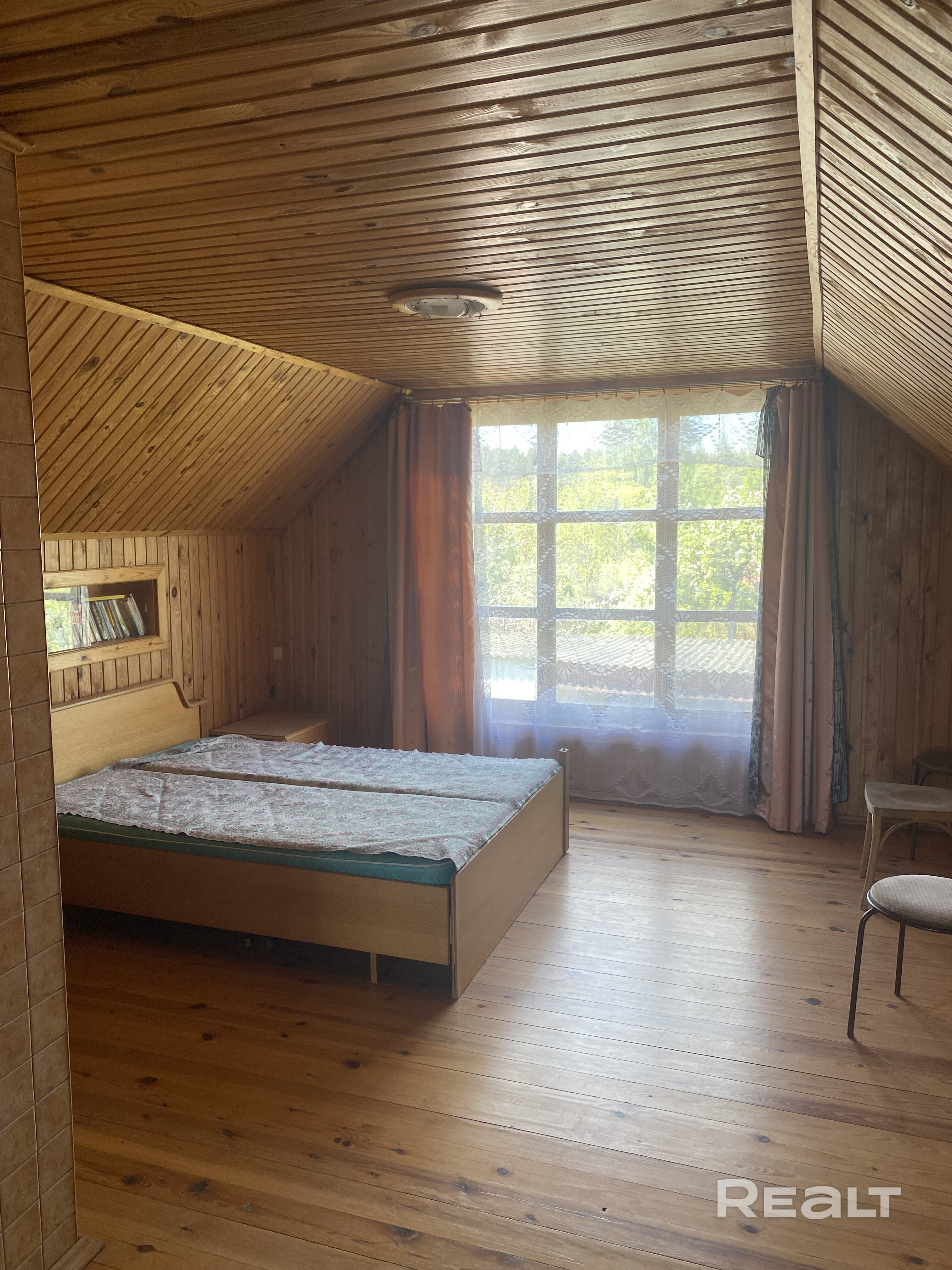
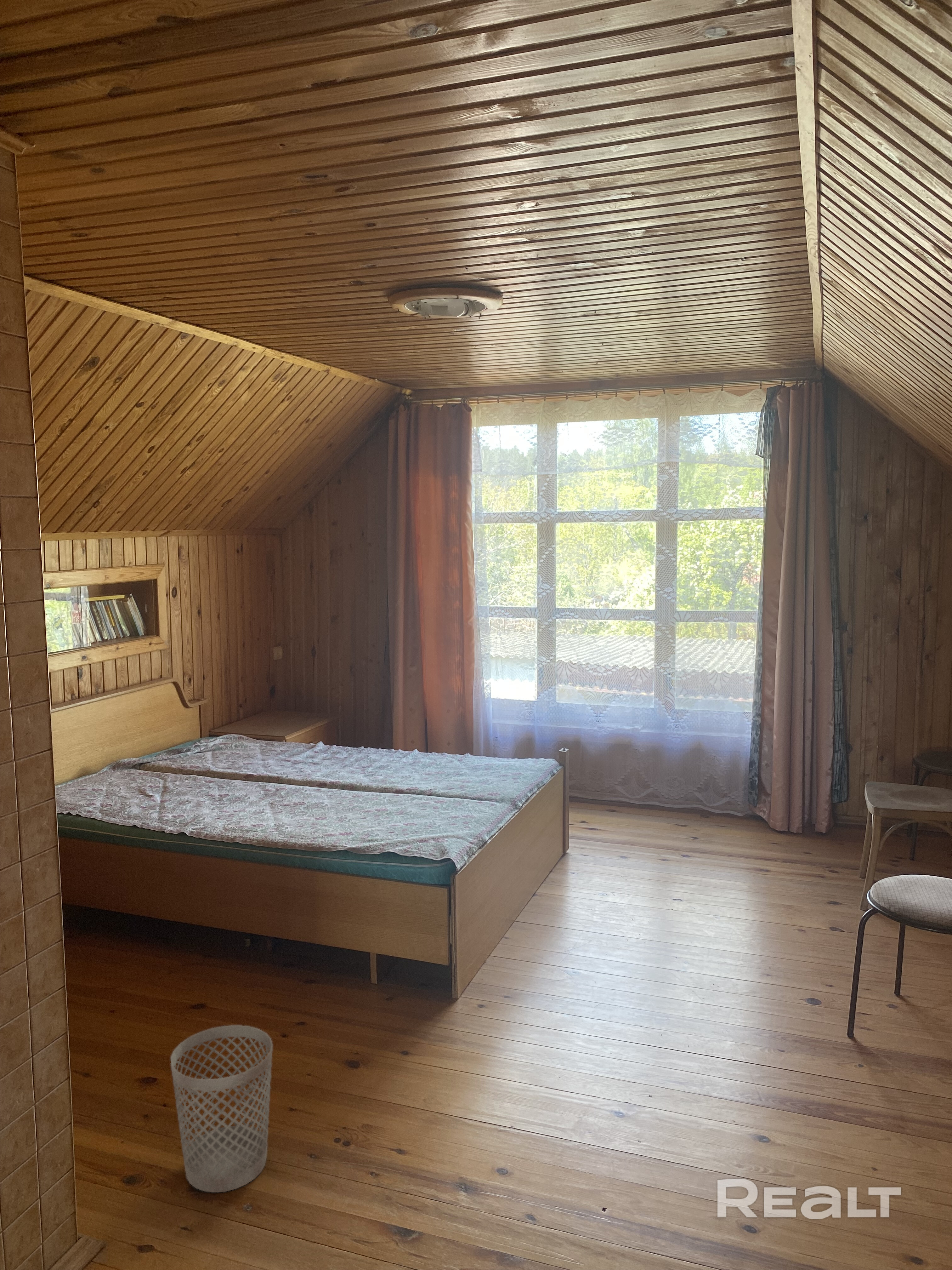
+ wastebasket (224, 1108)
